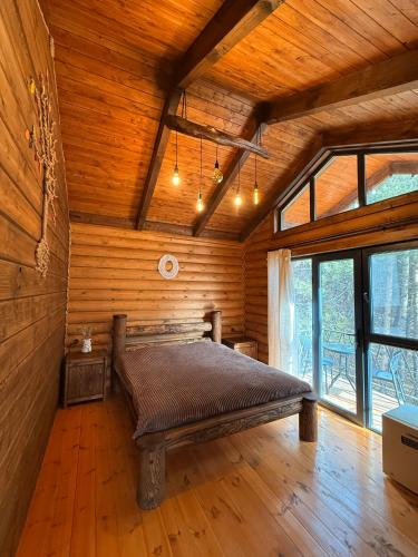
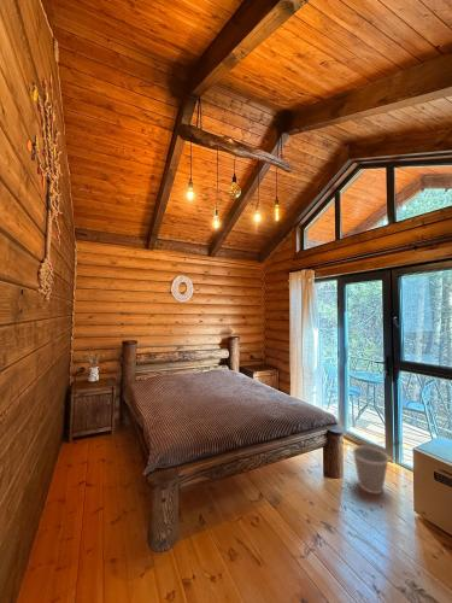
+ wastebasket (370, 469)
